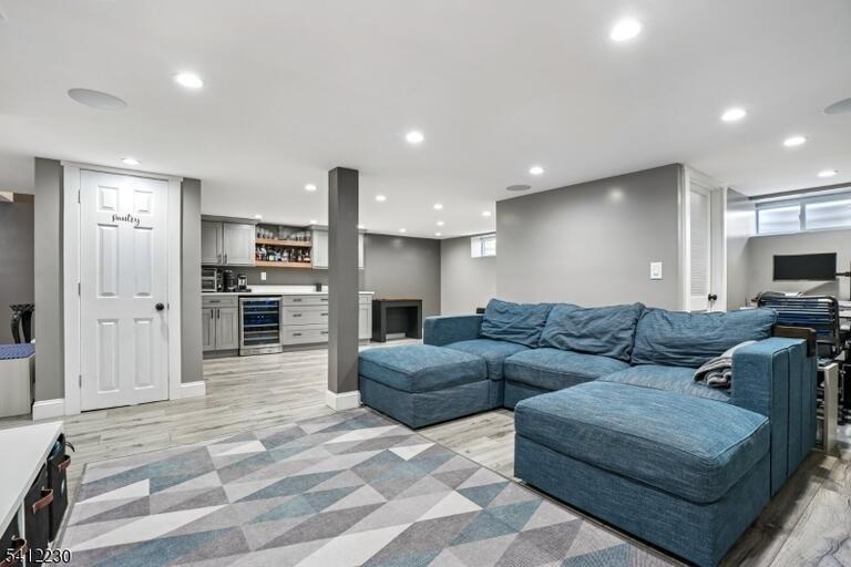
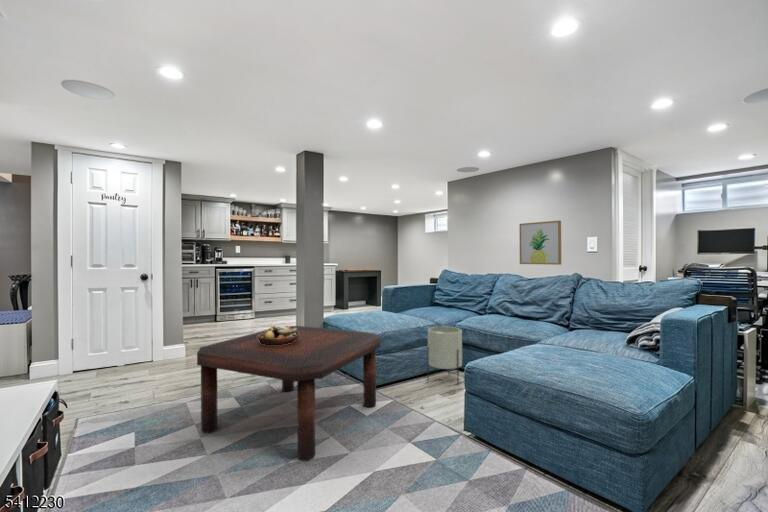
+ planter (445, 355)
+ fruit bowl (279, 332)
+ coffee table (295, 378)
+ wall art (539, 243)
